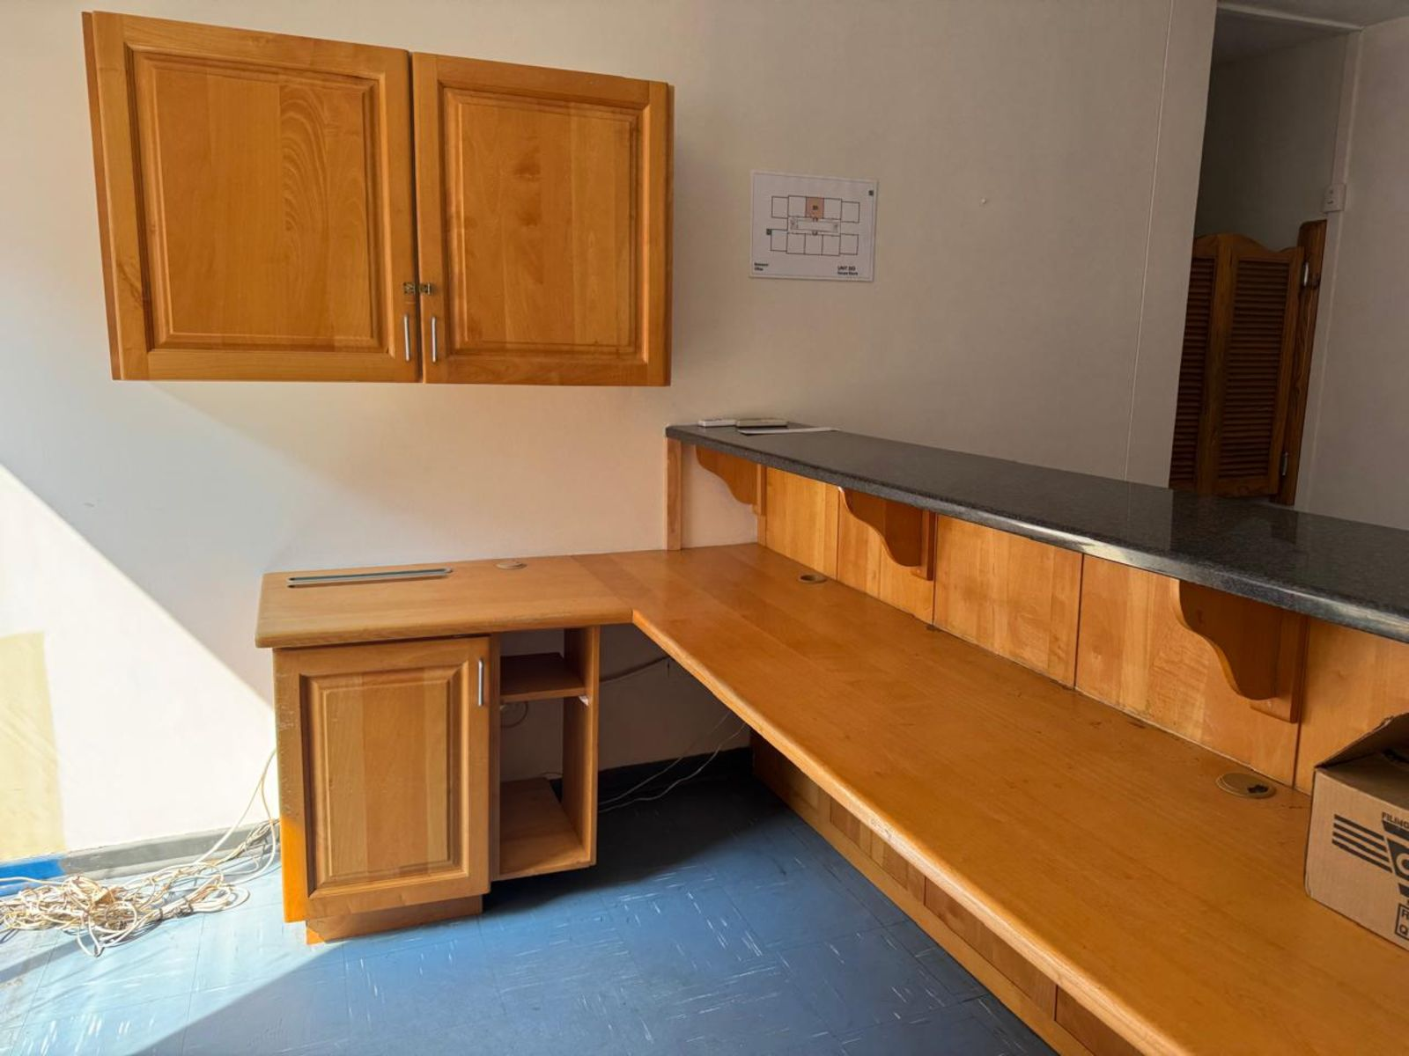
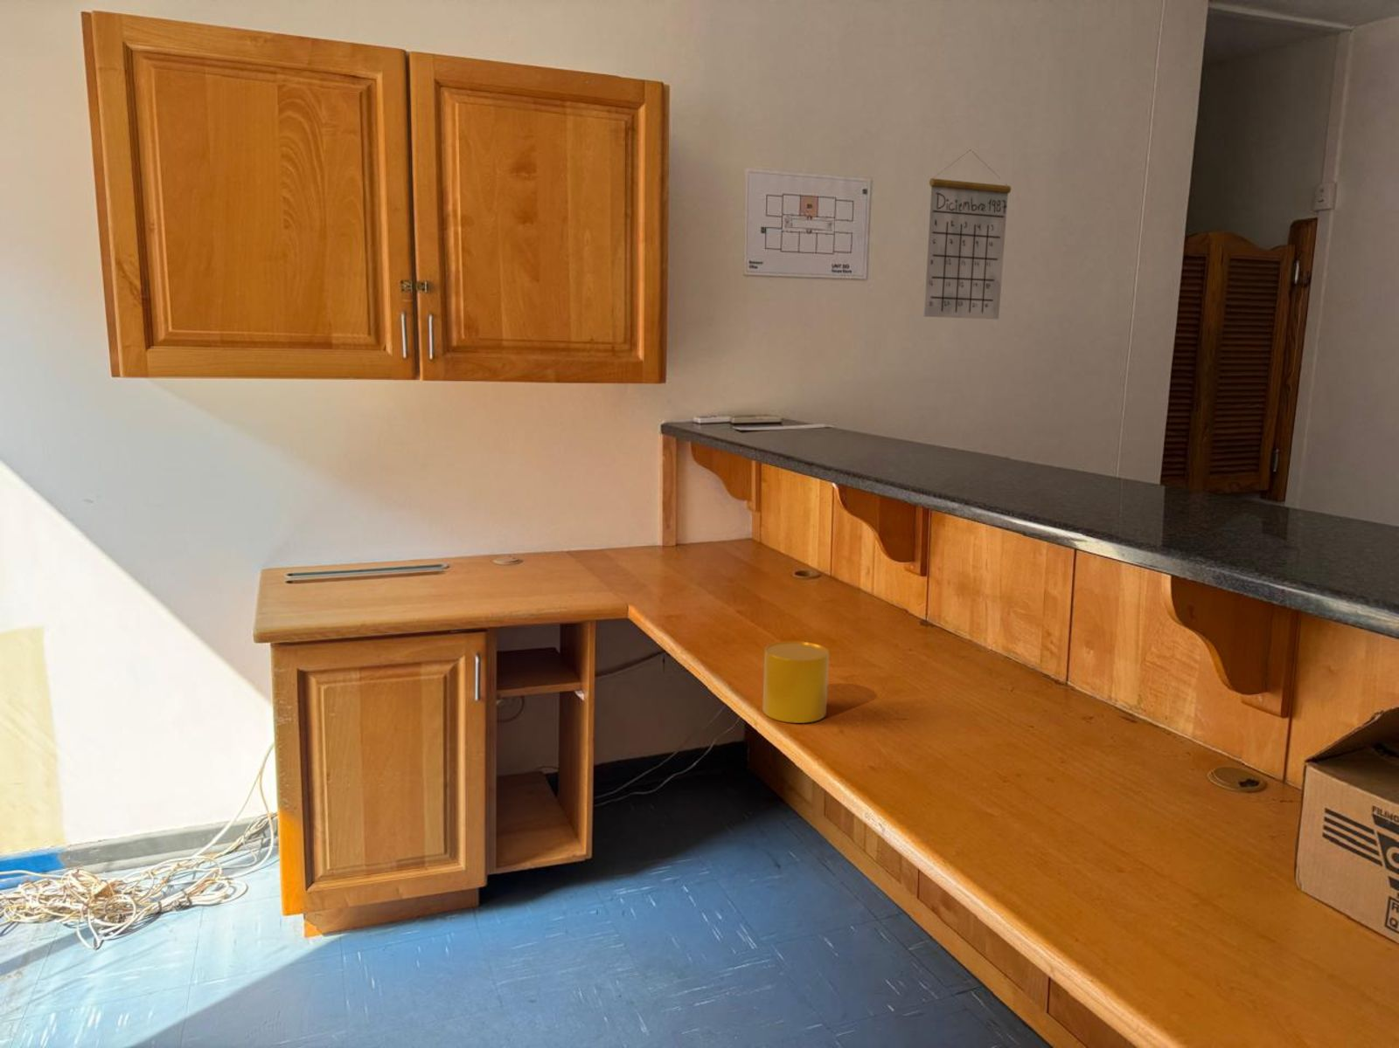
+ calendar (967, 234)
+ cup (795, 680)
